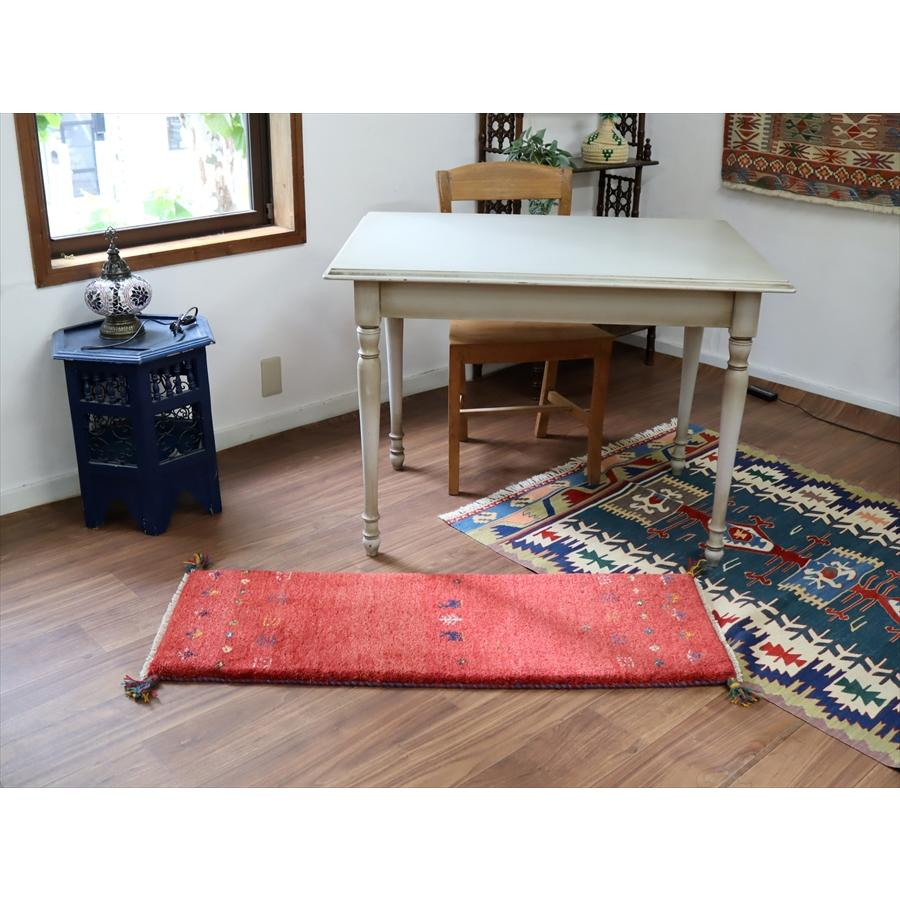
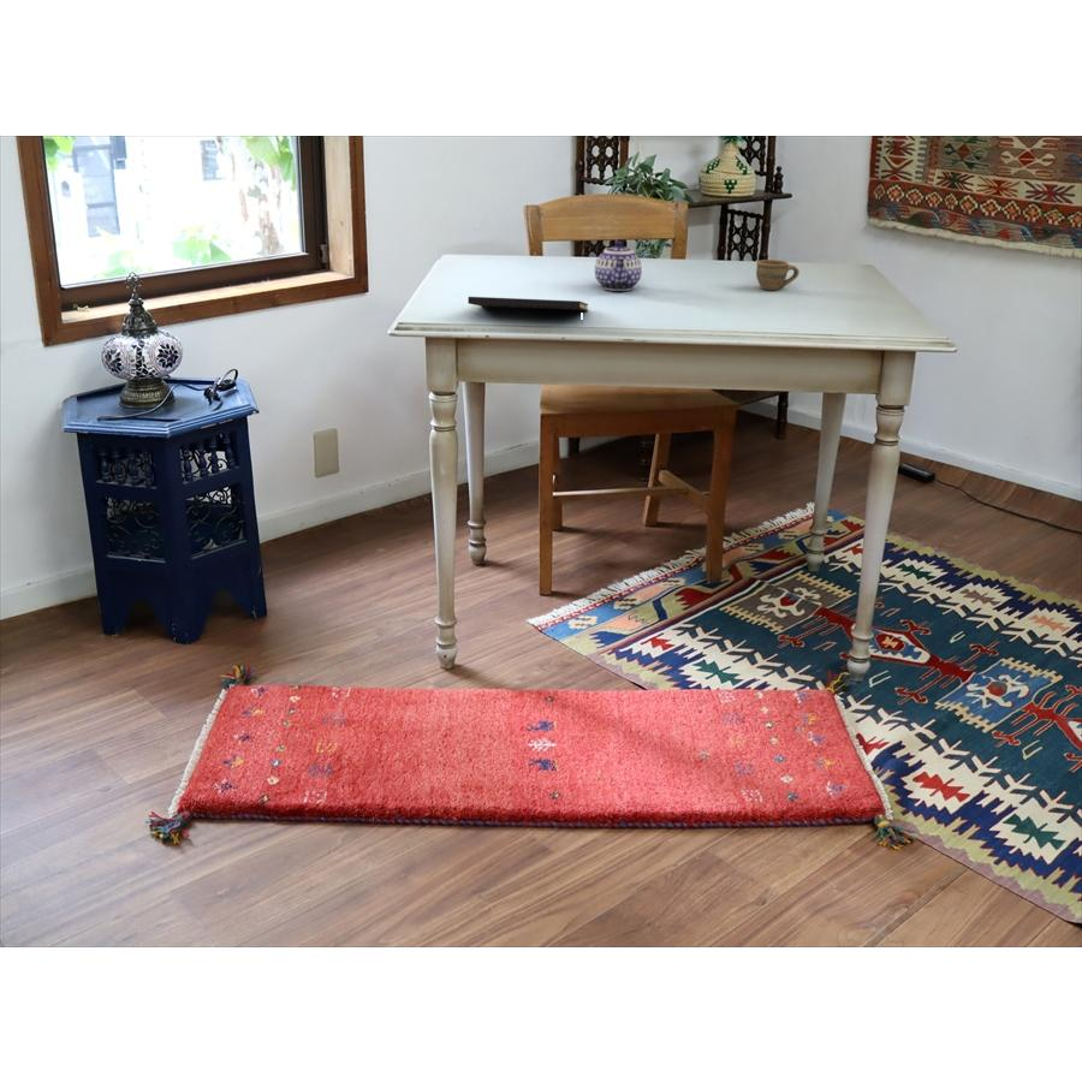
+ teapot (618, 264)
+ notepad (529, 303)
+ cup (777, 275)
